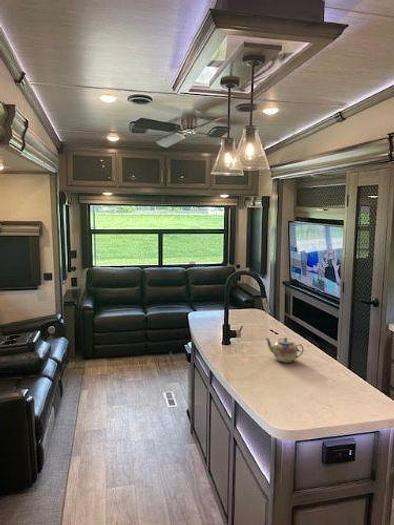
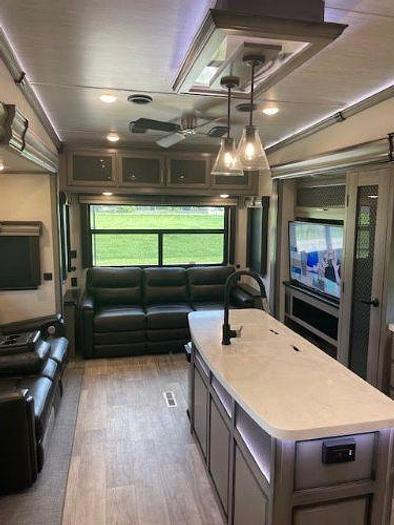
- teapot (283, 348)
